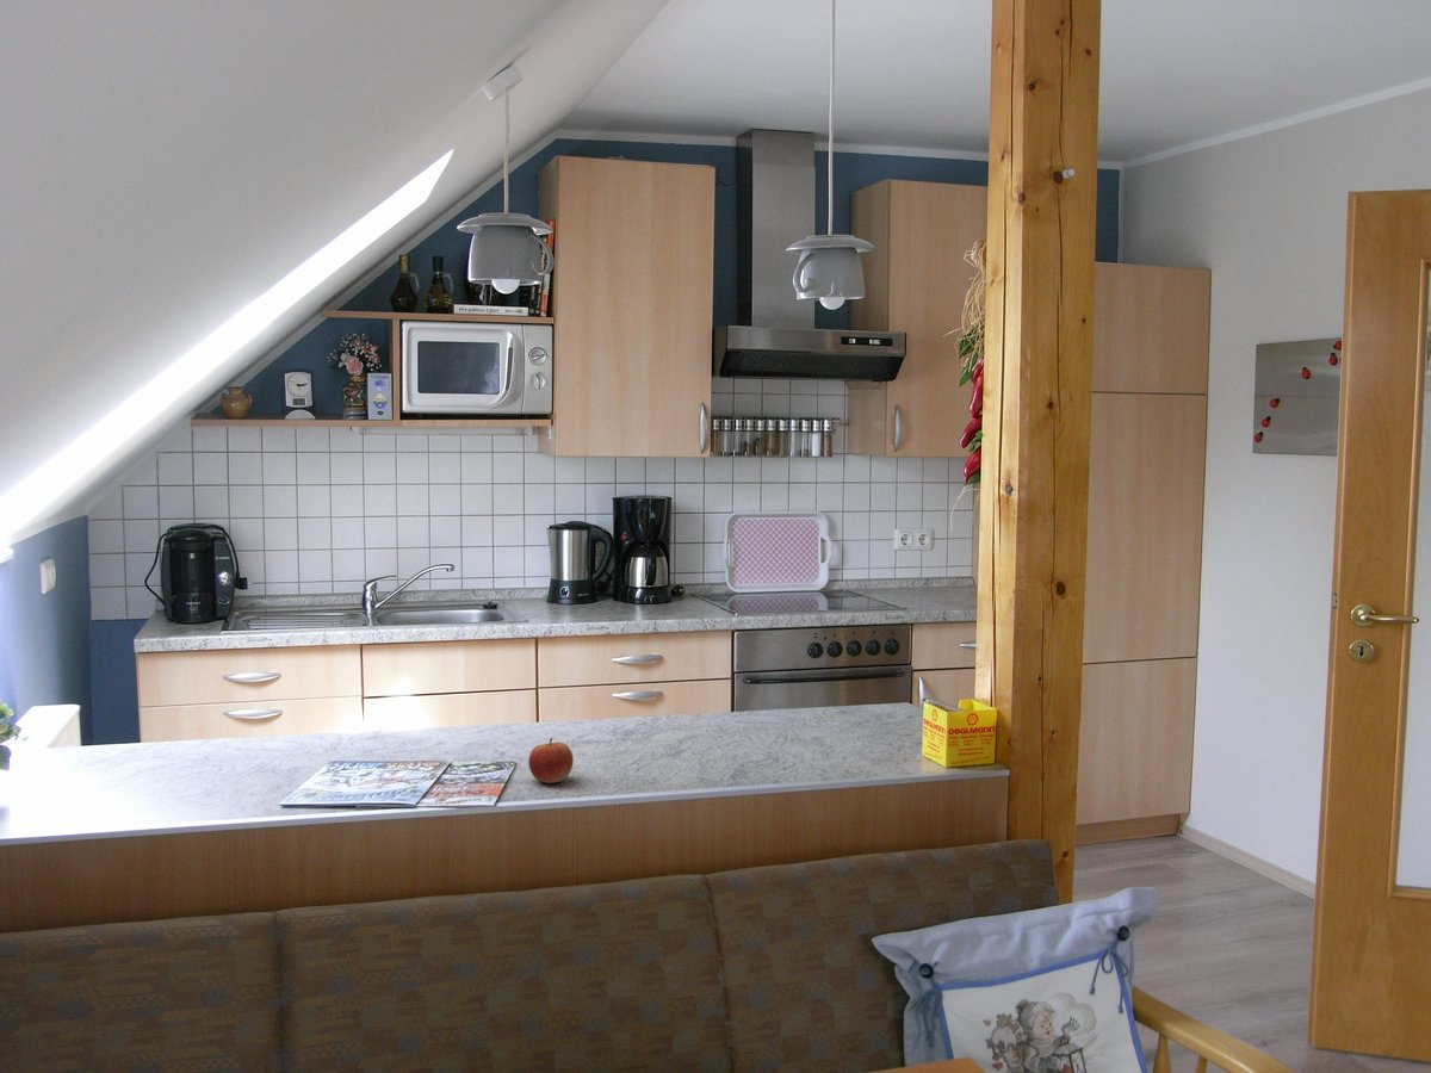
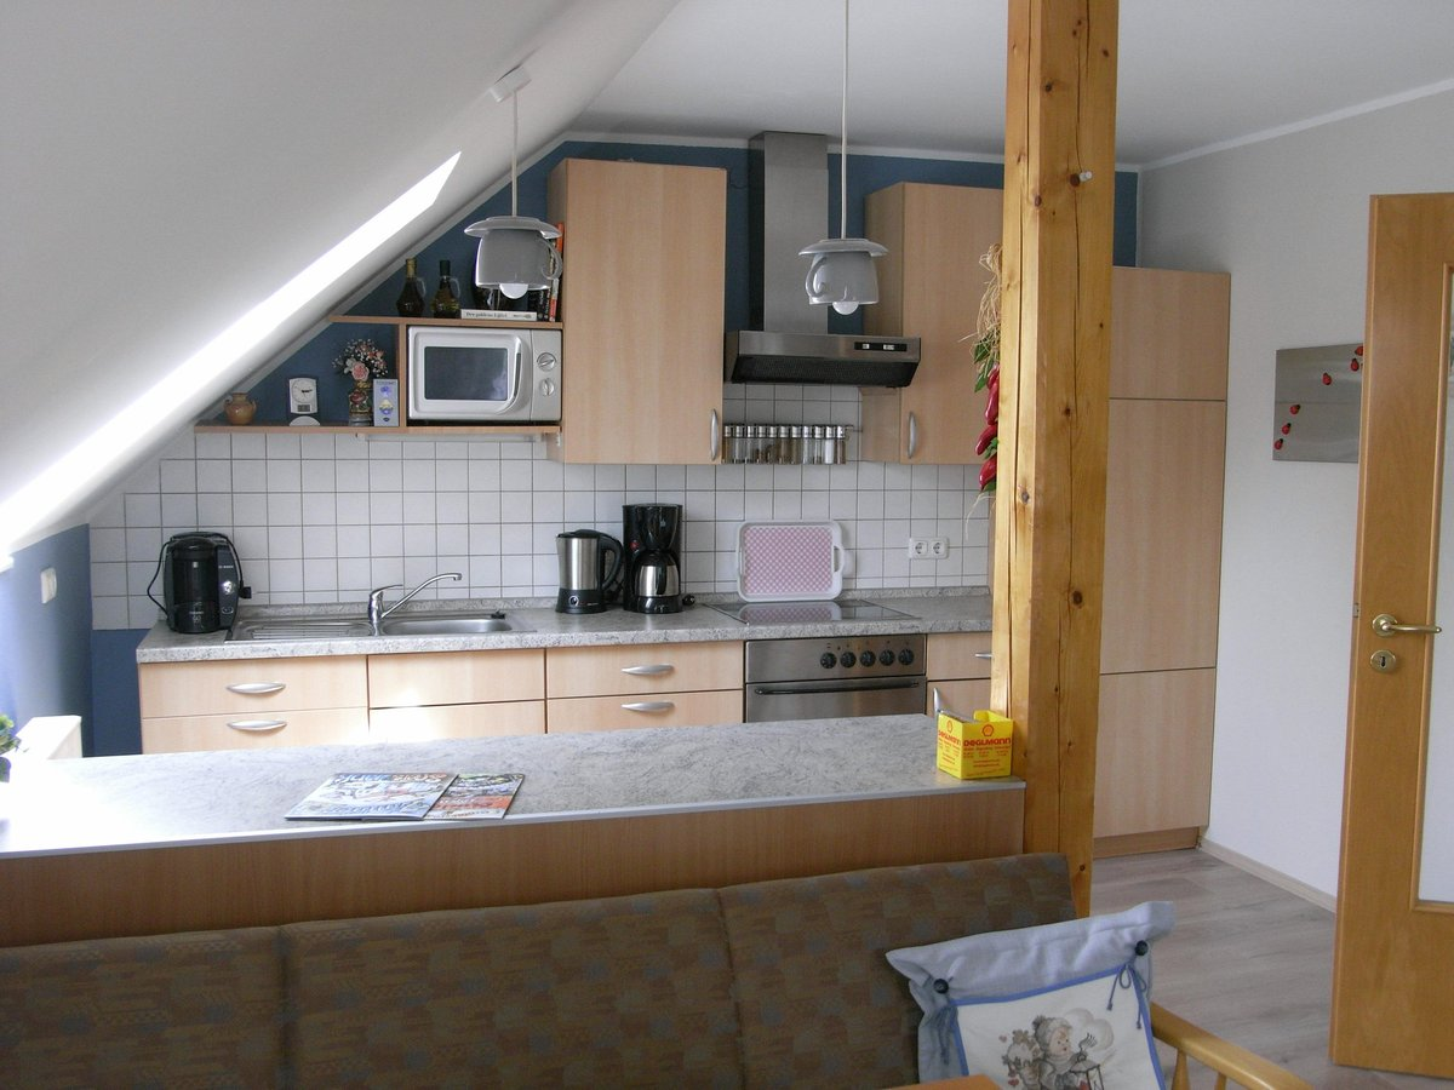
- apple (551, 758)
